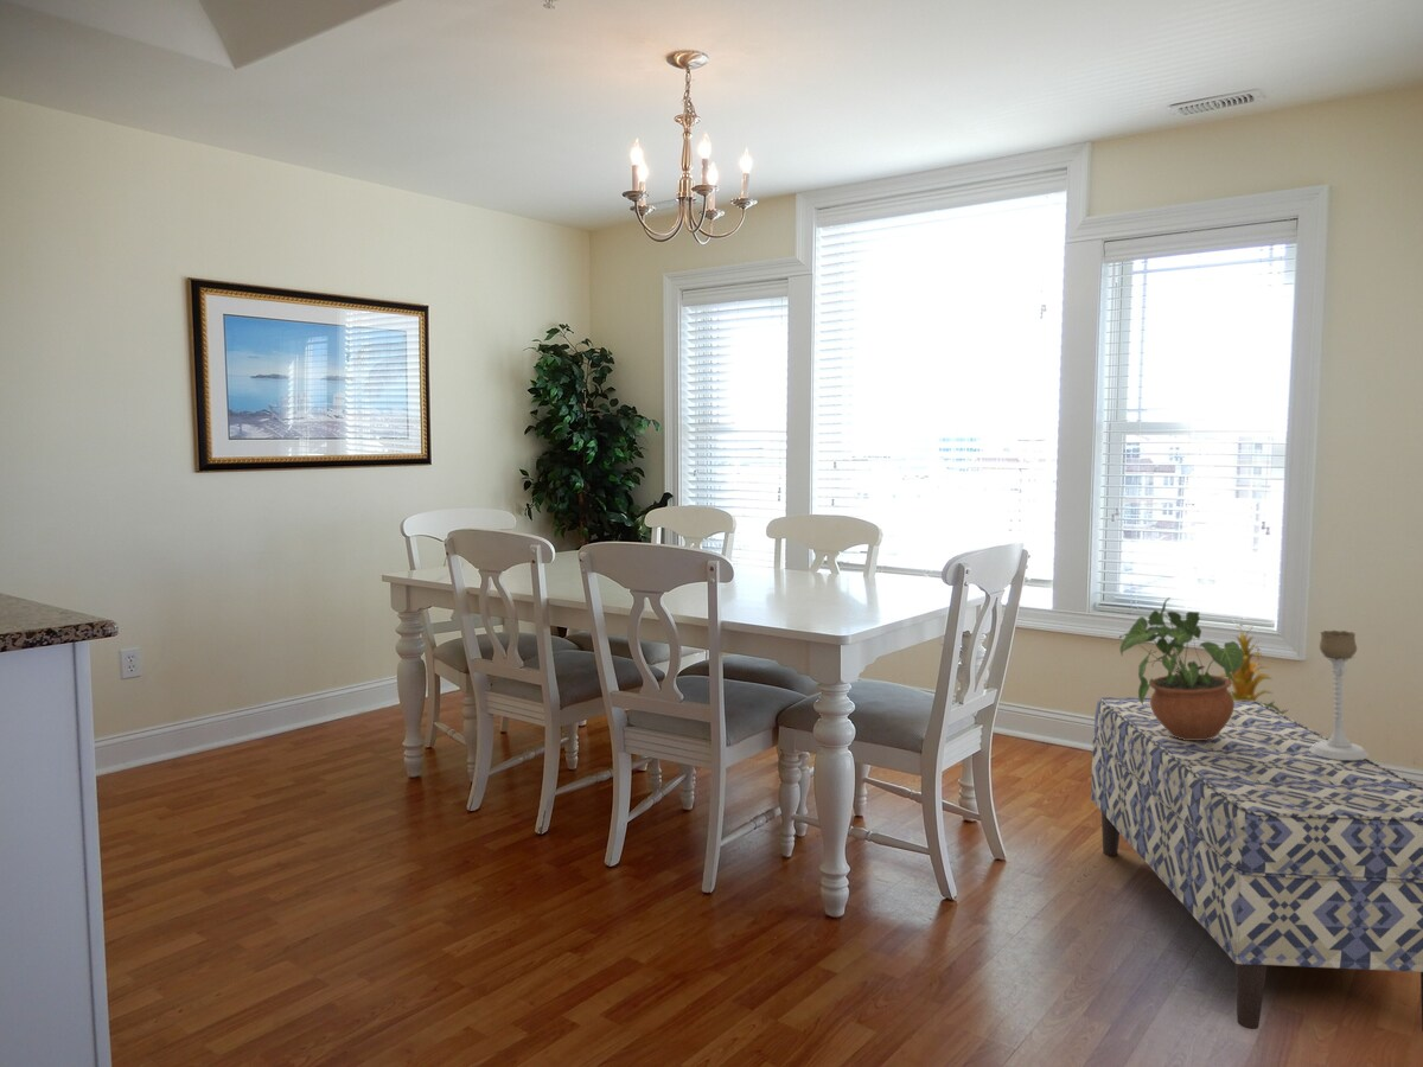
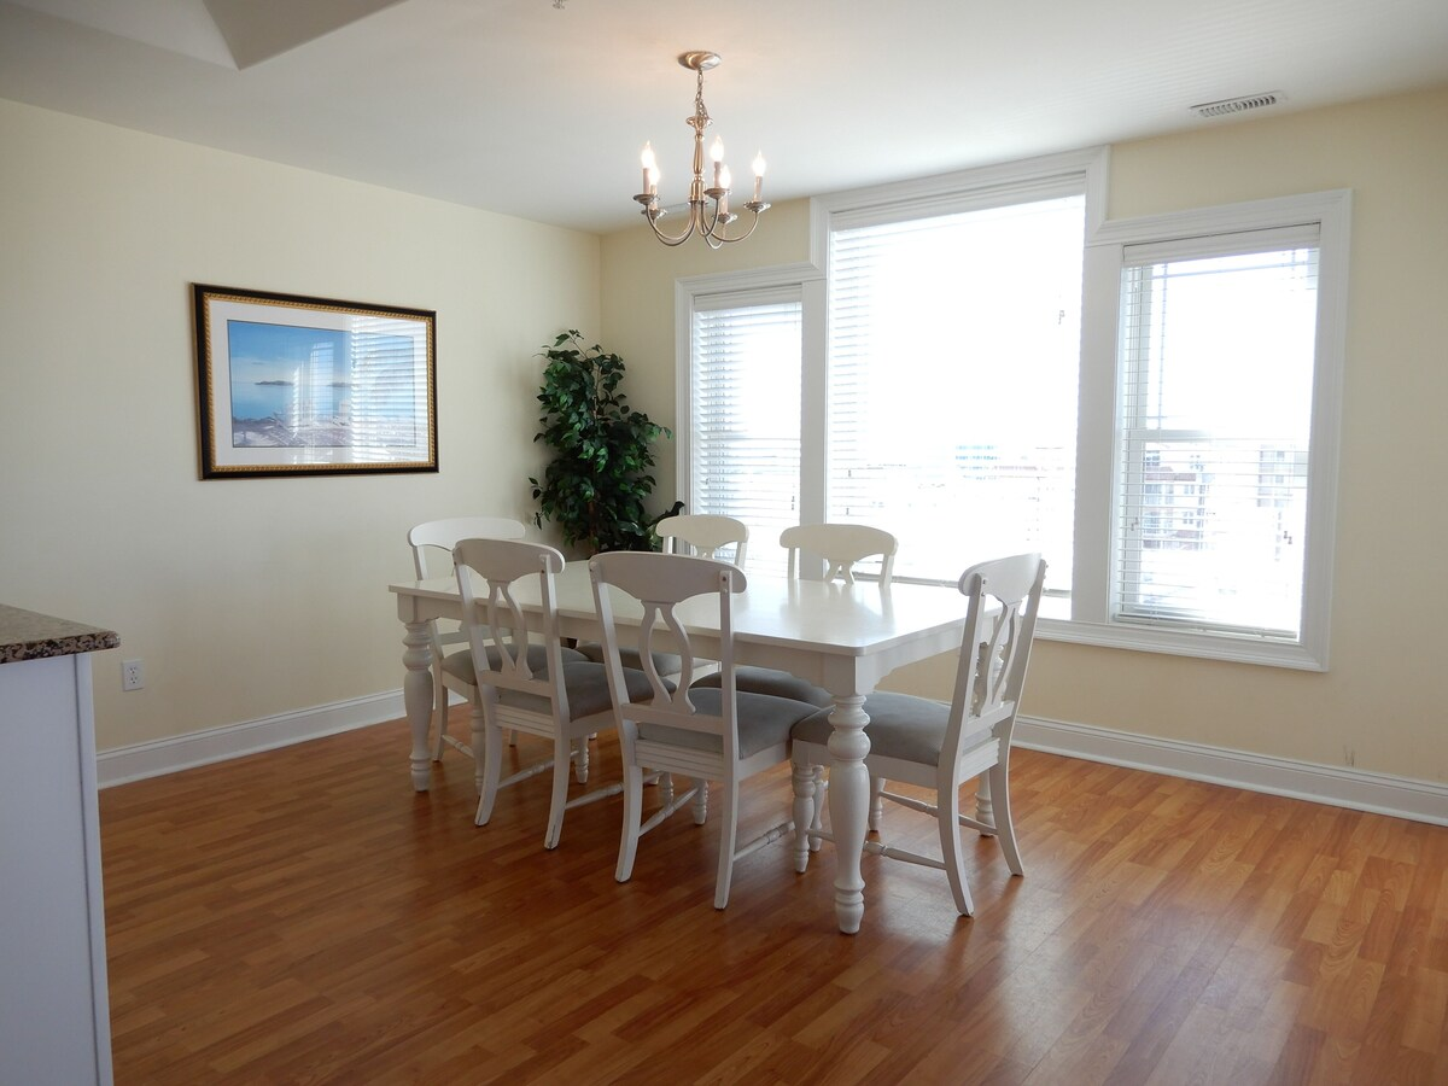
- potted plant (1188, 666)
- bench (1246, 836)
- indoor plant (1244, 699)
- candle holder (1341, 694)
